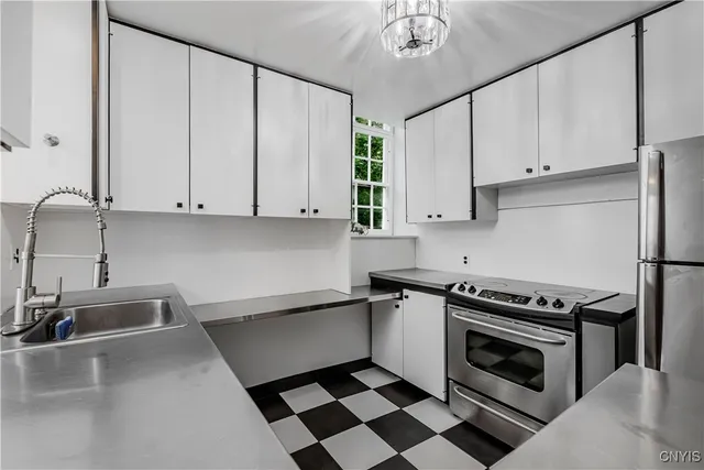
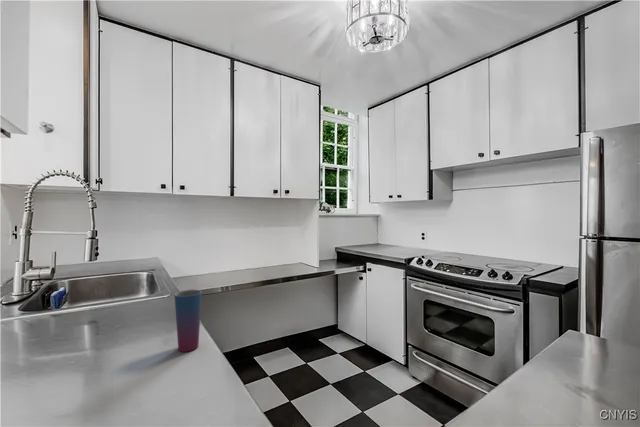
+ cup (188, 320)
